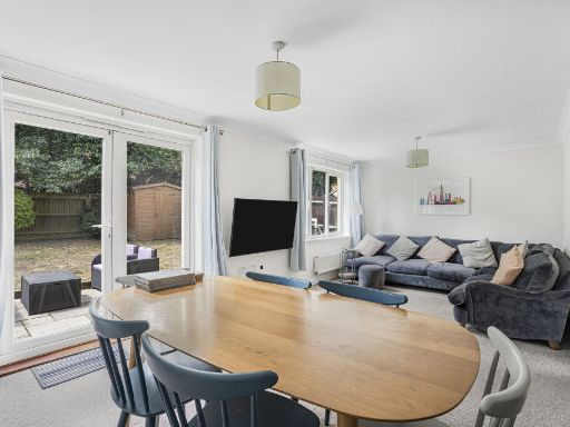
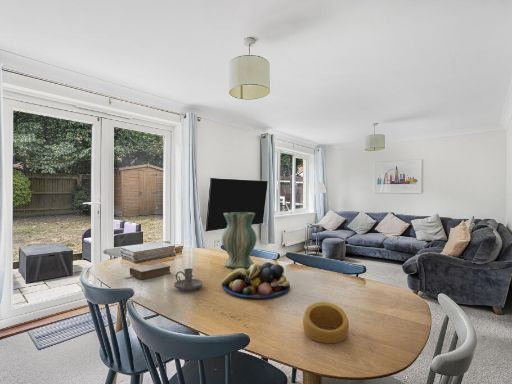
+ candle holder (186, 278)
+ vase (239, 239)
+ fruit bowl (256, 274)
+ ring (325, 320)
+ book (146, 271)
